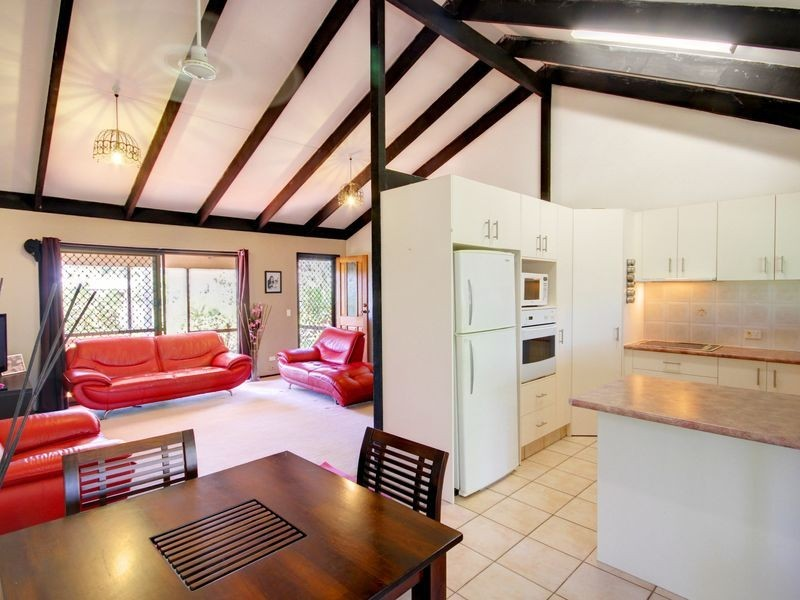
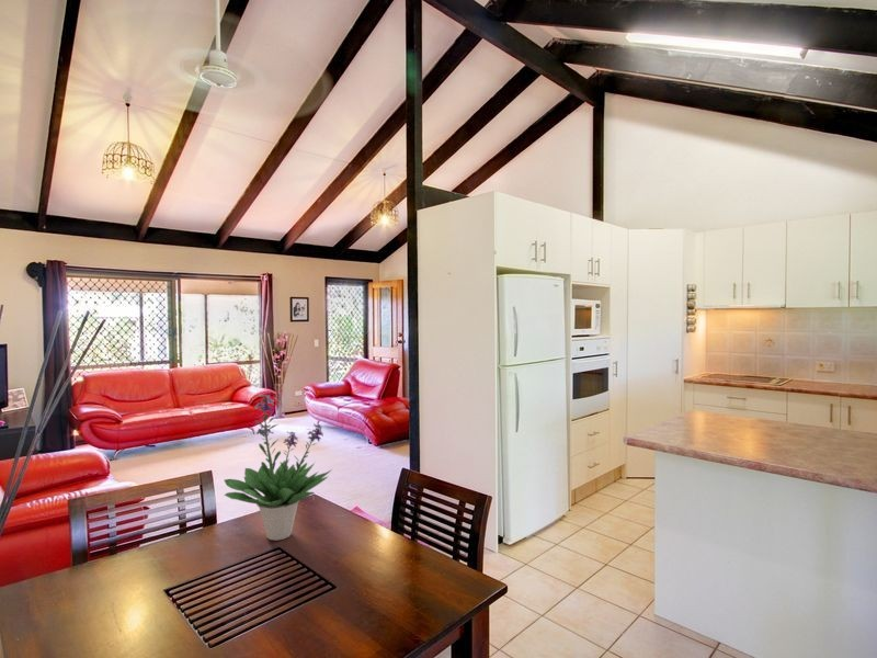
+ potted plant (280, 462)
